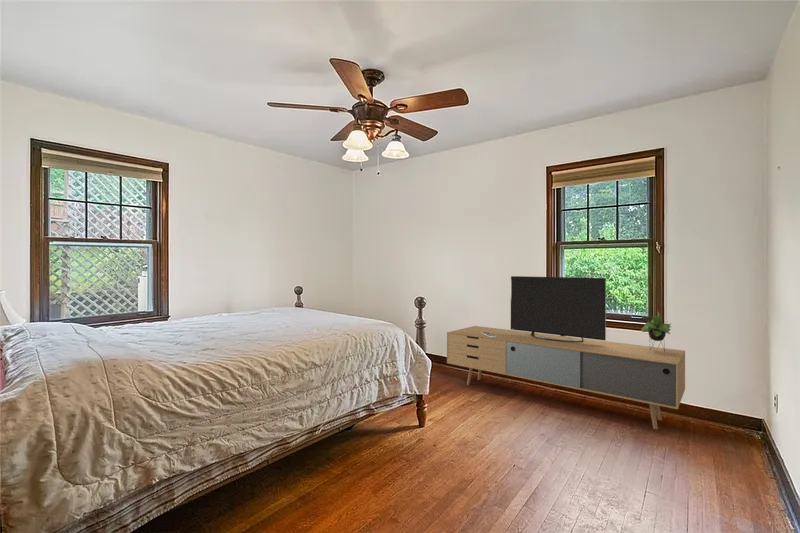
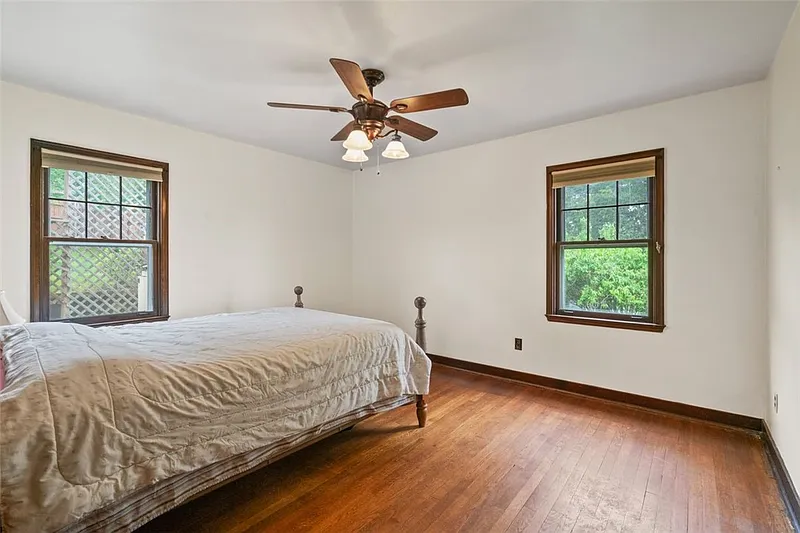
- media console (552, 338)
